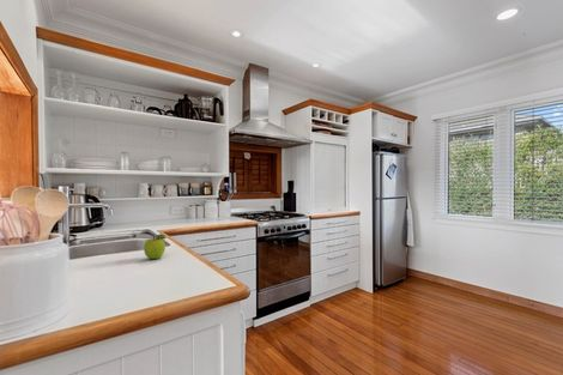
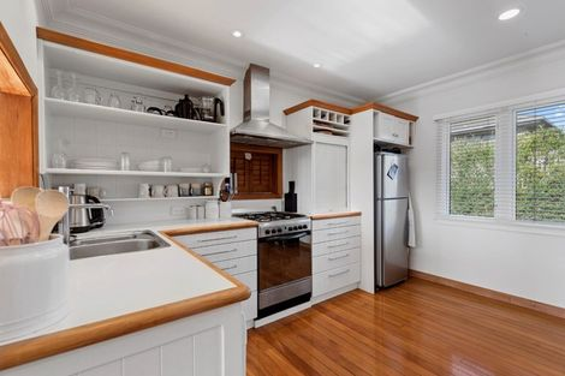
- fruit (156, 246)
